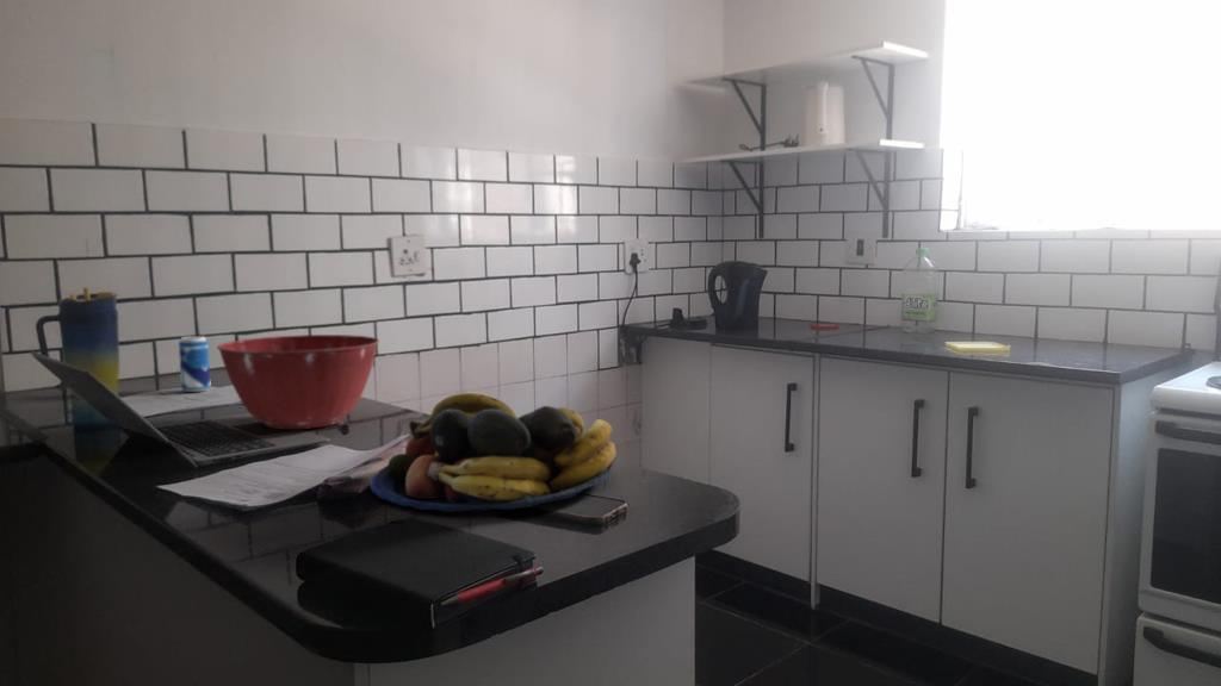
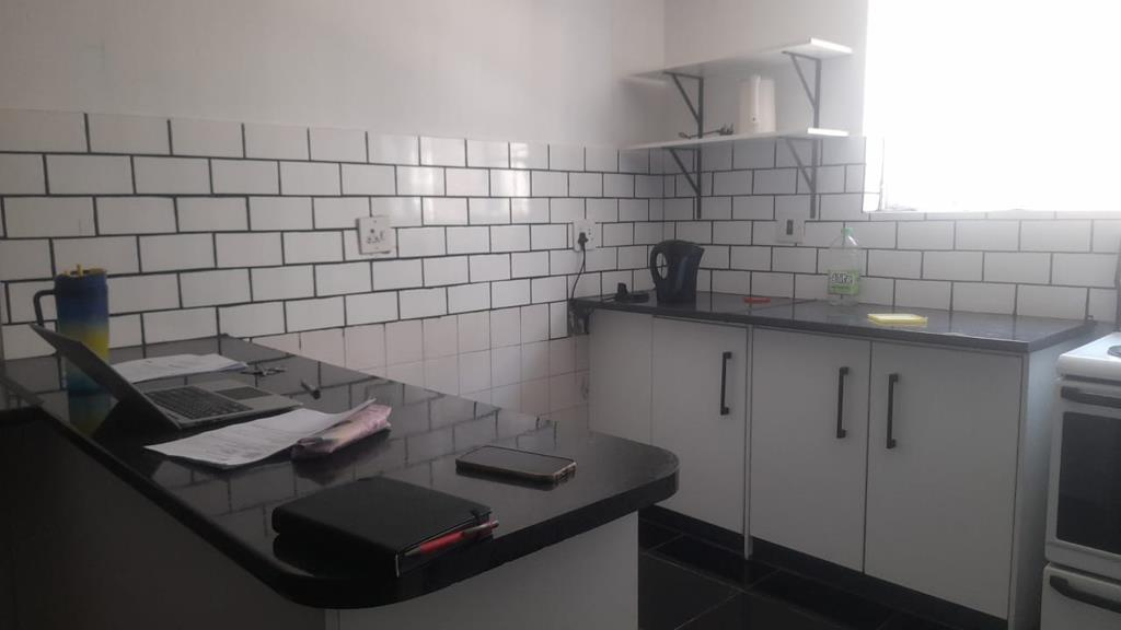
- mixing bowl (302, 381)
- fruit bowl (490, 435)
- beverage can (194, 363)
